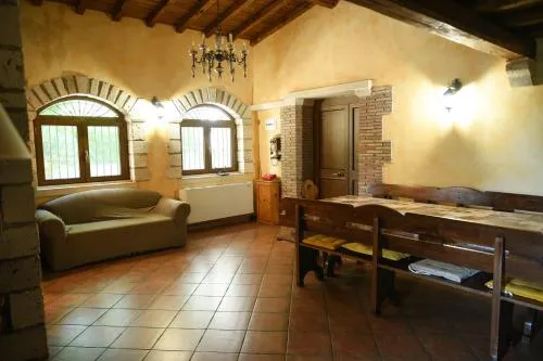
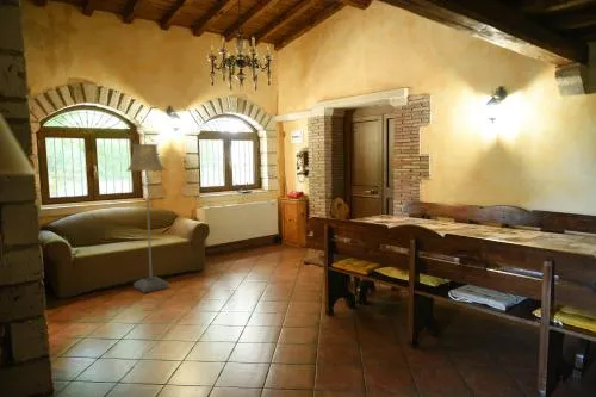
+ floor lamp (148, 217)
